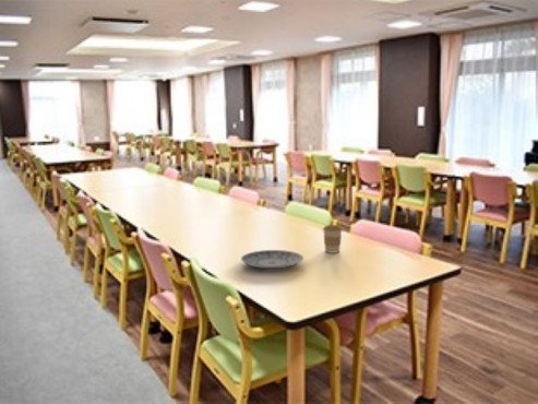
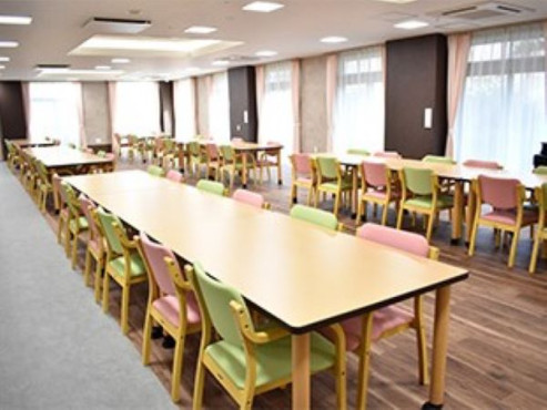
- plate (272, 261)
- coffee cup (332, 237)
